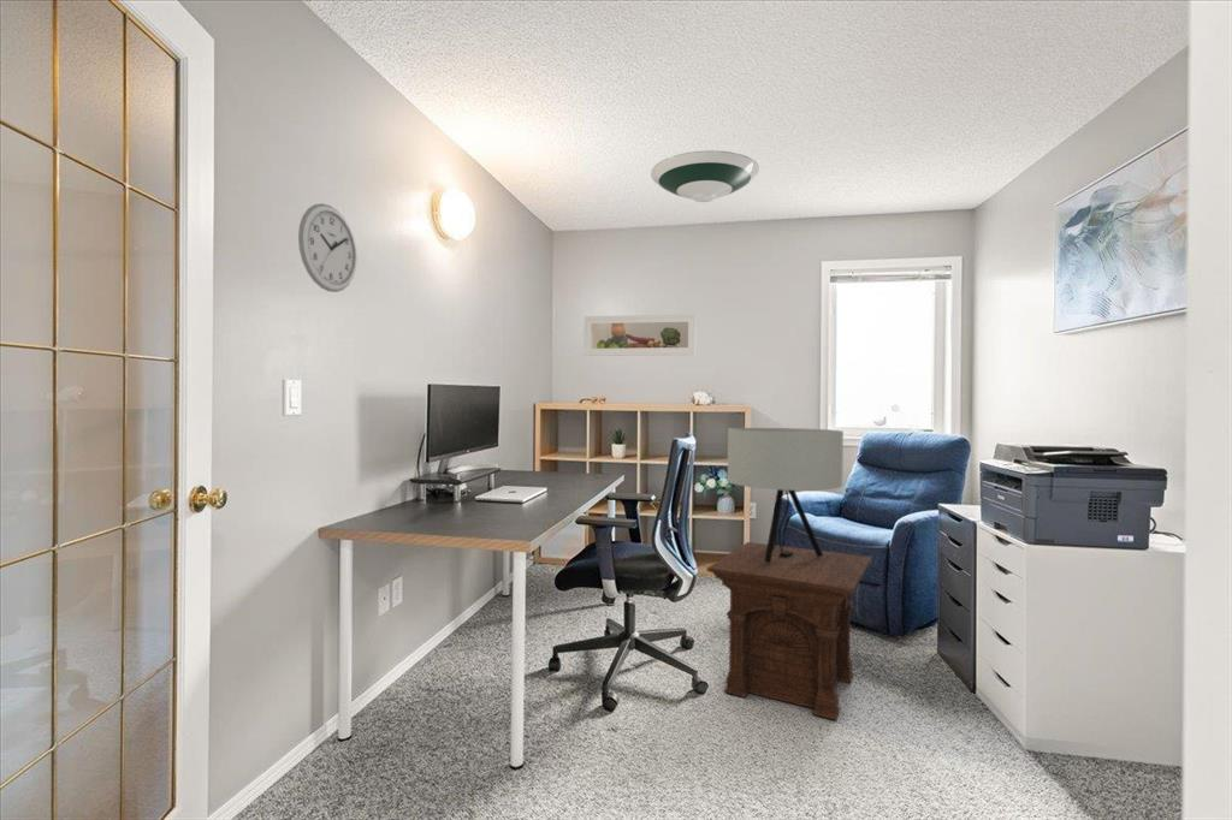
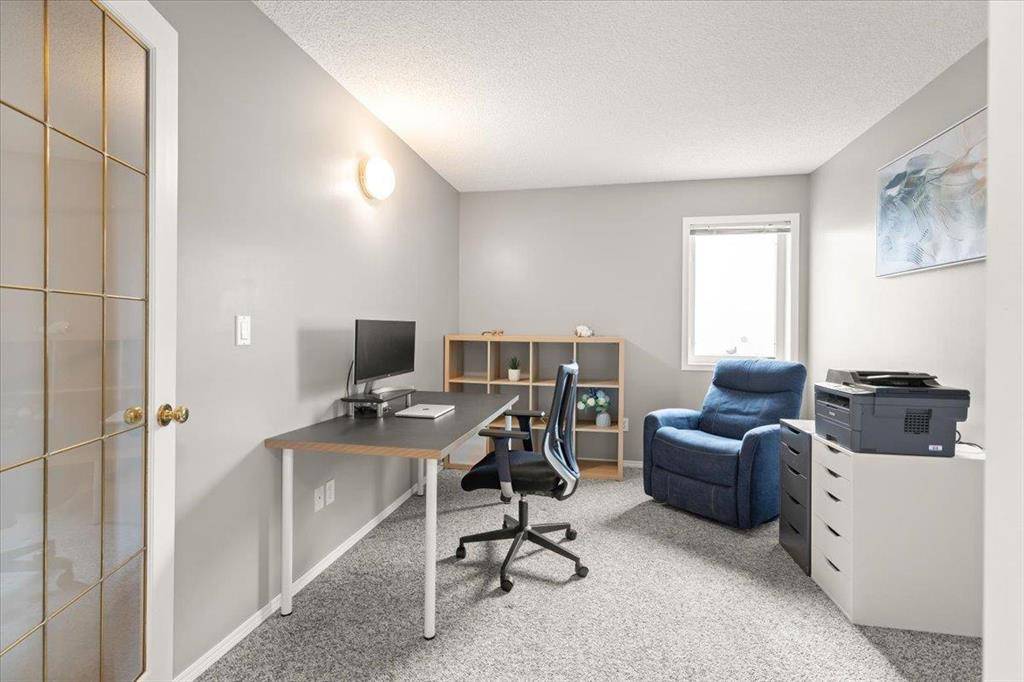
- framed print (639, 335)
- table lamp (782, 493)
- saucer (704, 185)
- side table (792, 623)
- wall clock (331, 248)
